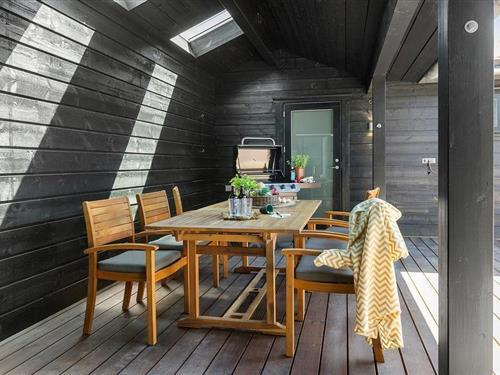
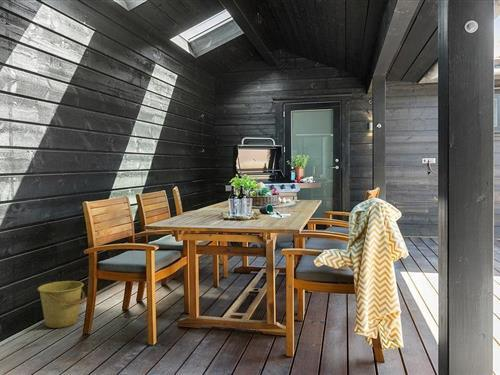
+ bucket (61, 304)
